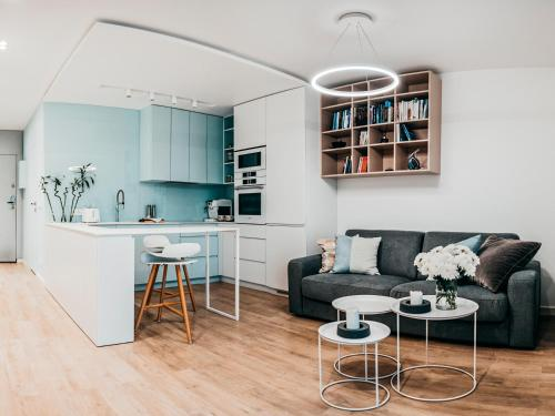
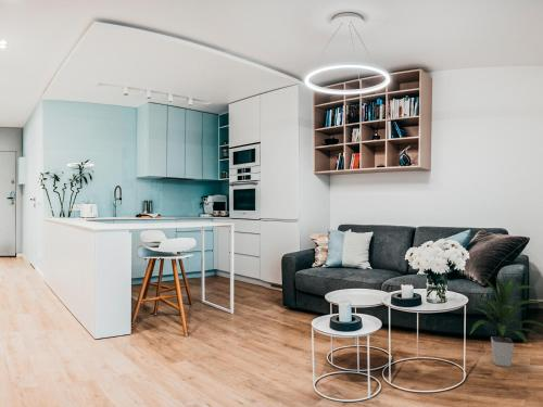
+ indoor plant (503, 317)
